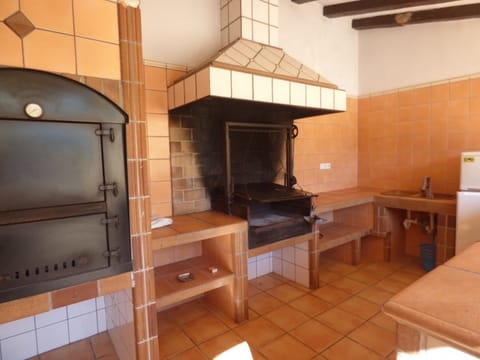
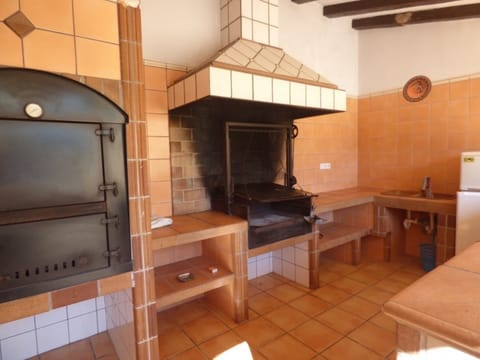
+ decorative plate (416, 89)
